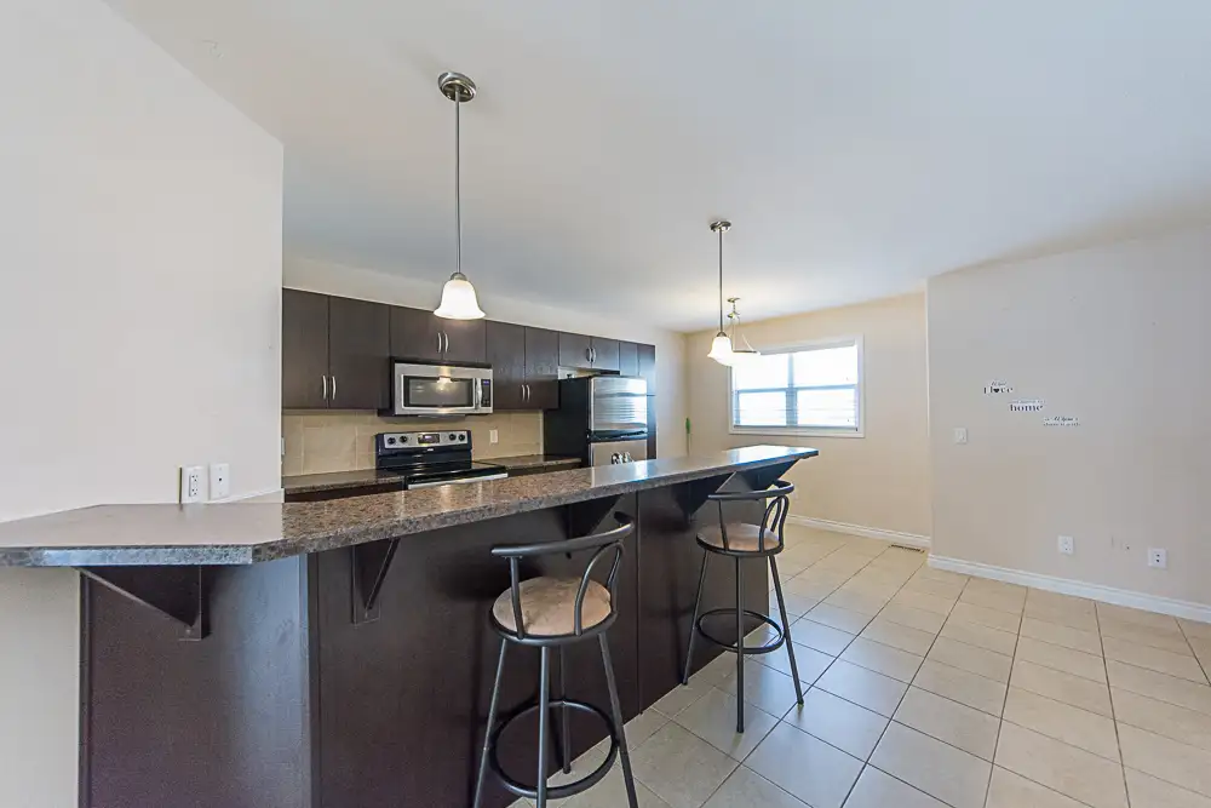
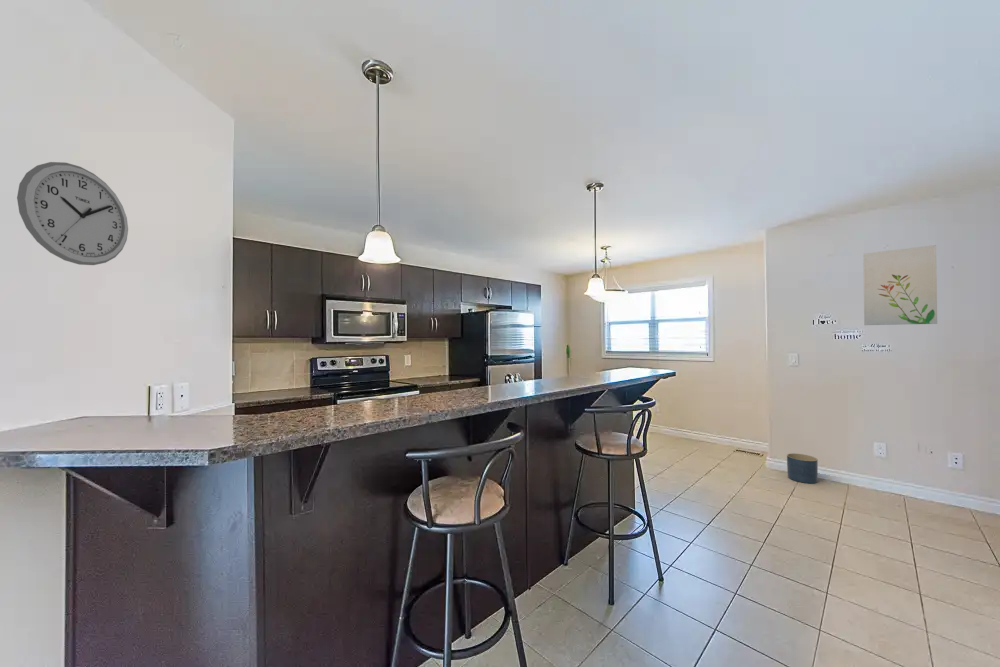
+ wall clock (81, 215)
+ wall art (898, 287)
+ planter (802, 468)
